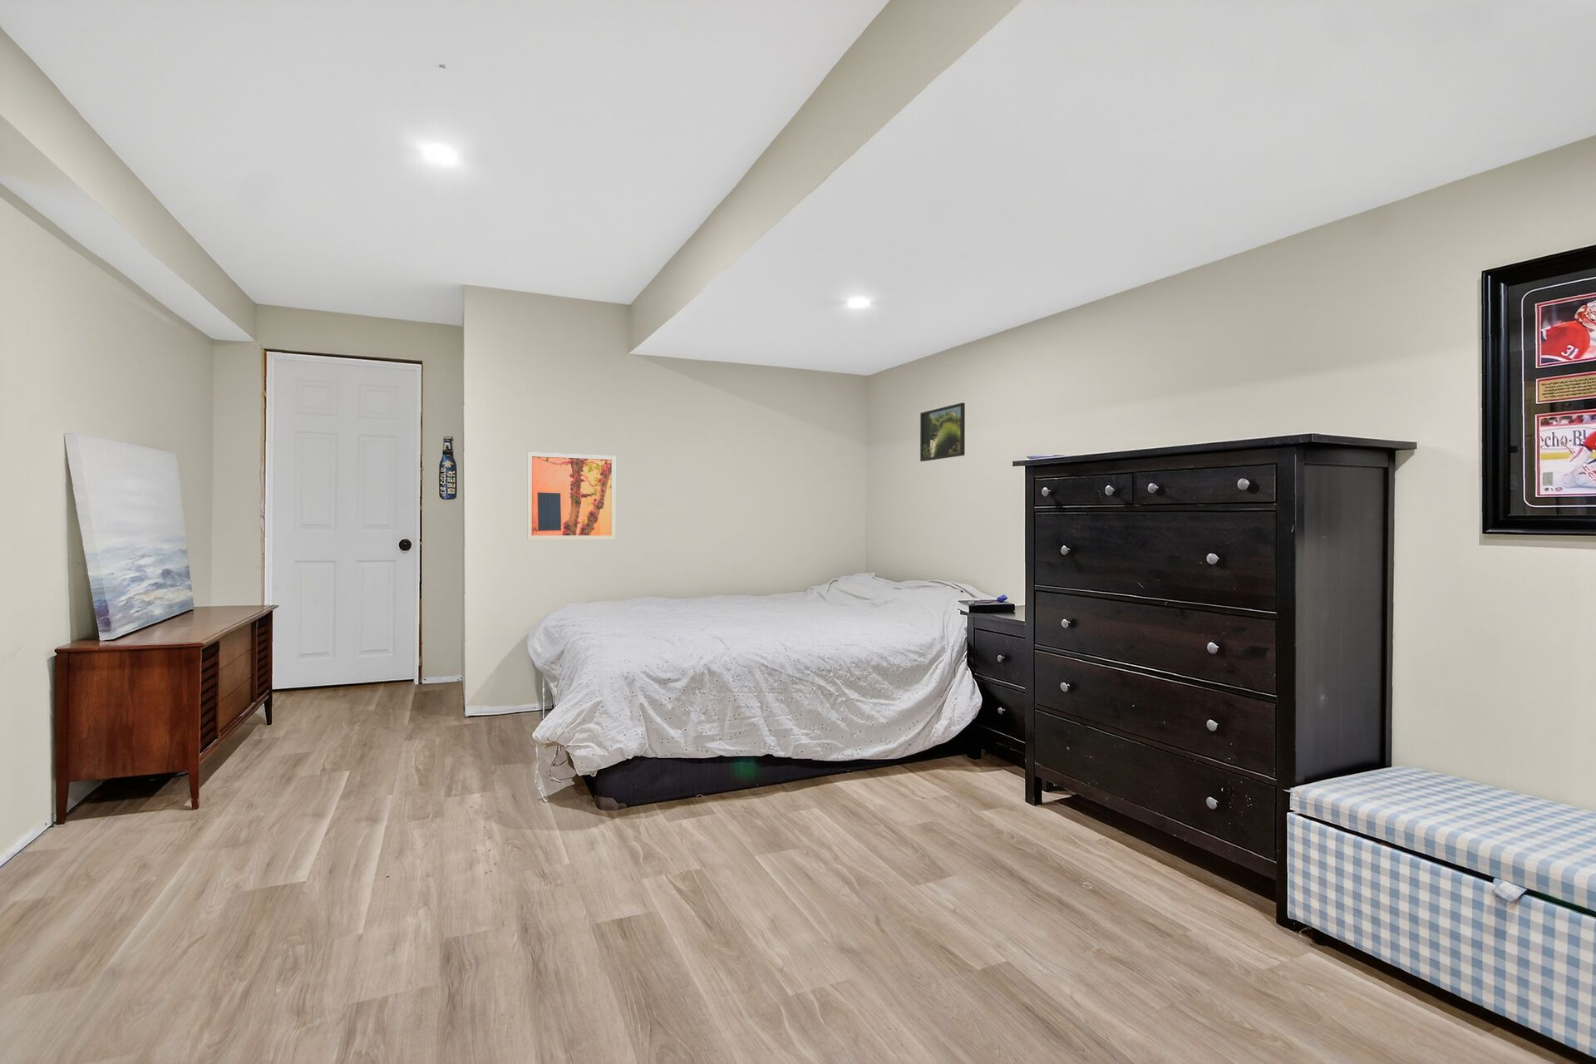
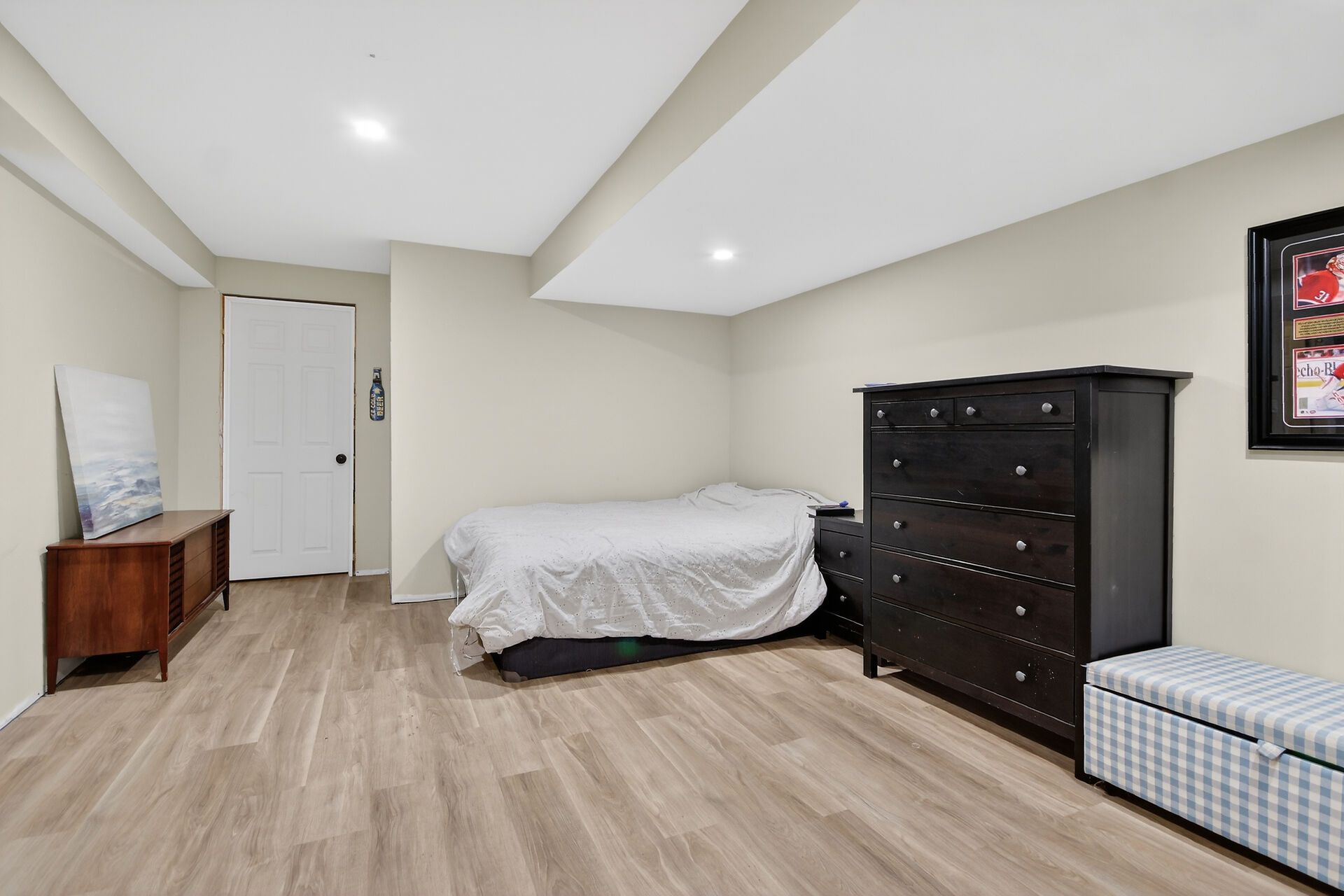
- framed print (940, 433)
- wall art (572, 496)
